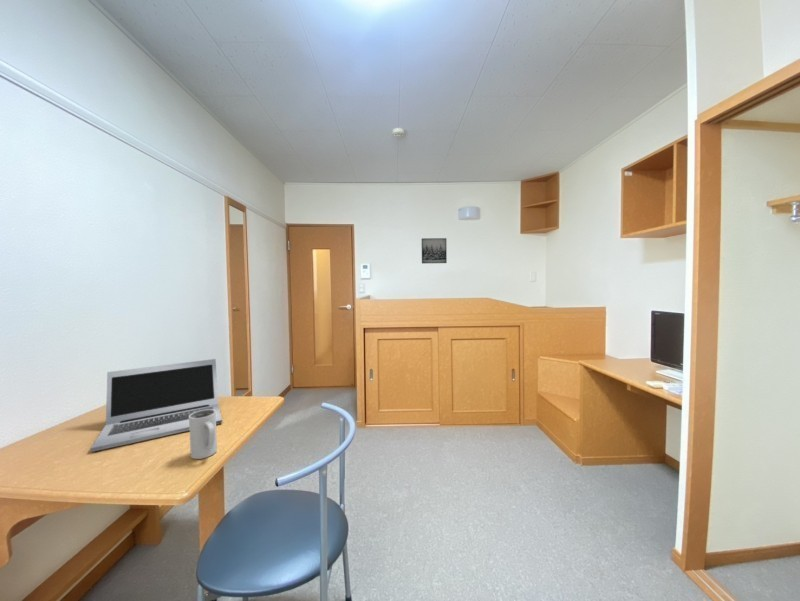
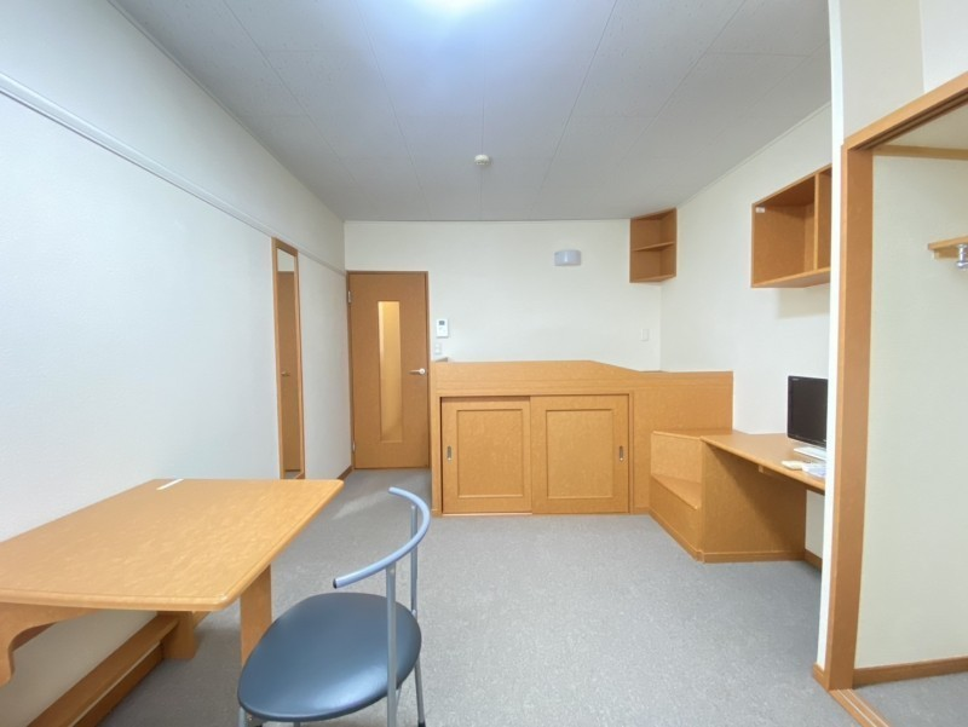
- laptop (164, 397)
- mug (205, 434)
- wall art (434, 250)
